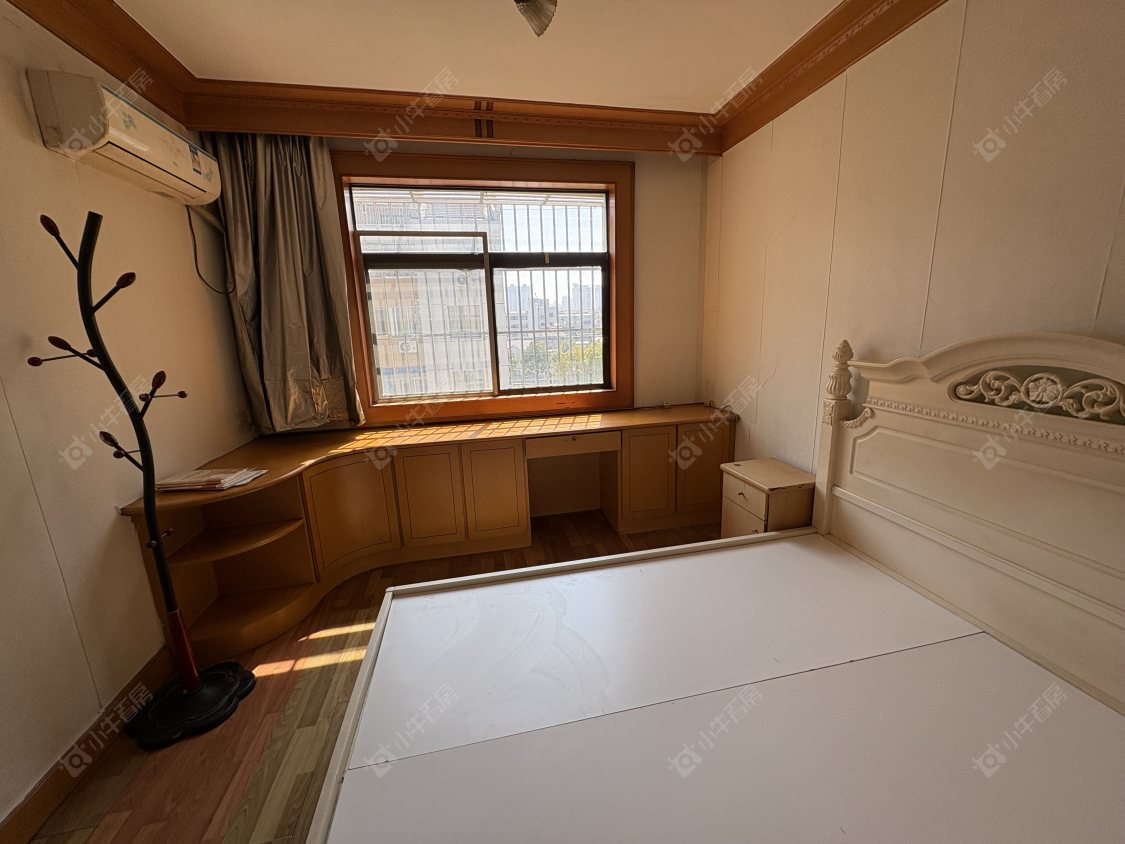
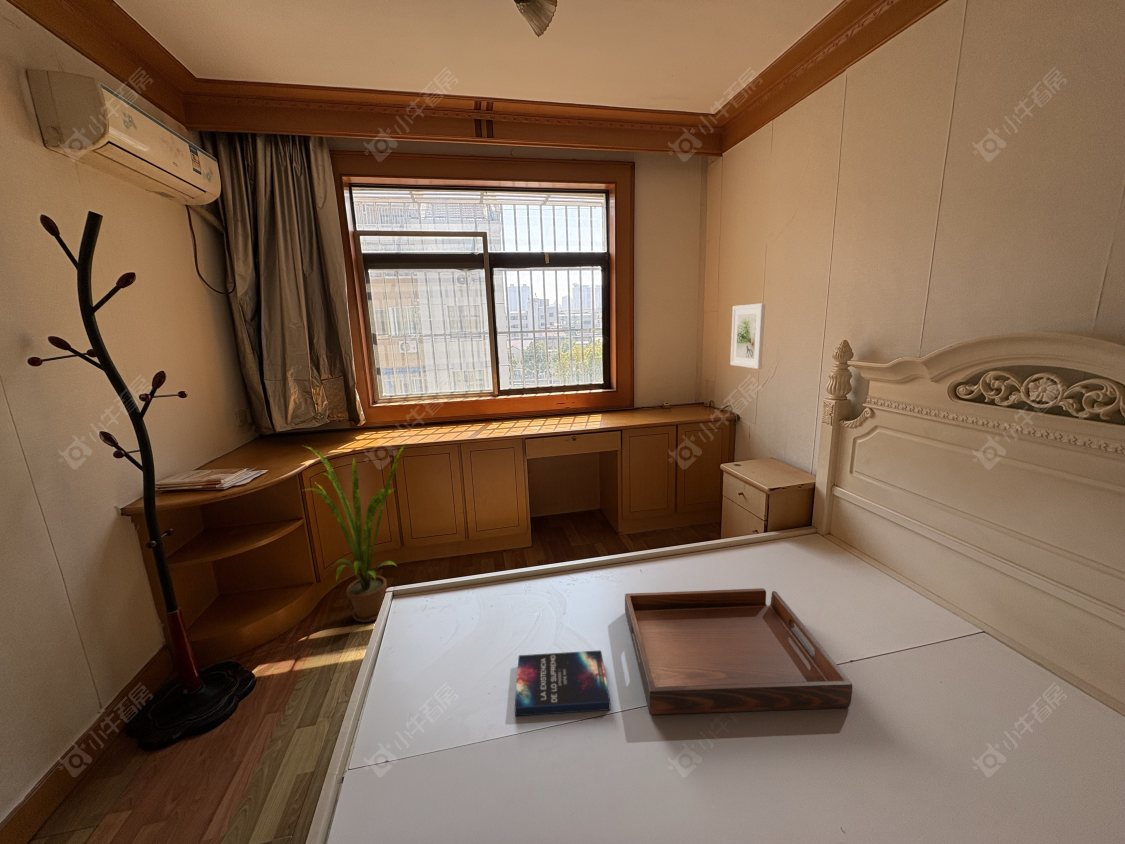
+ house plant (349, 535)
+ hardback book (561, 680)
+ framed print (746, 336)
+ serving tray (720, 641)
